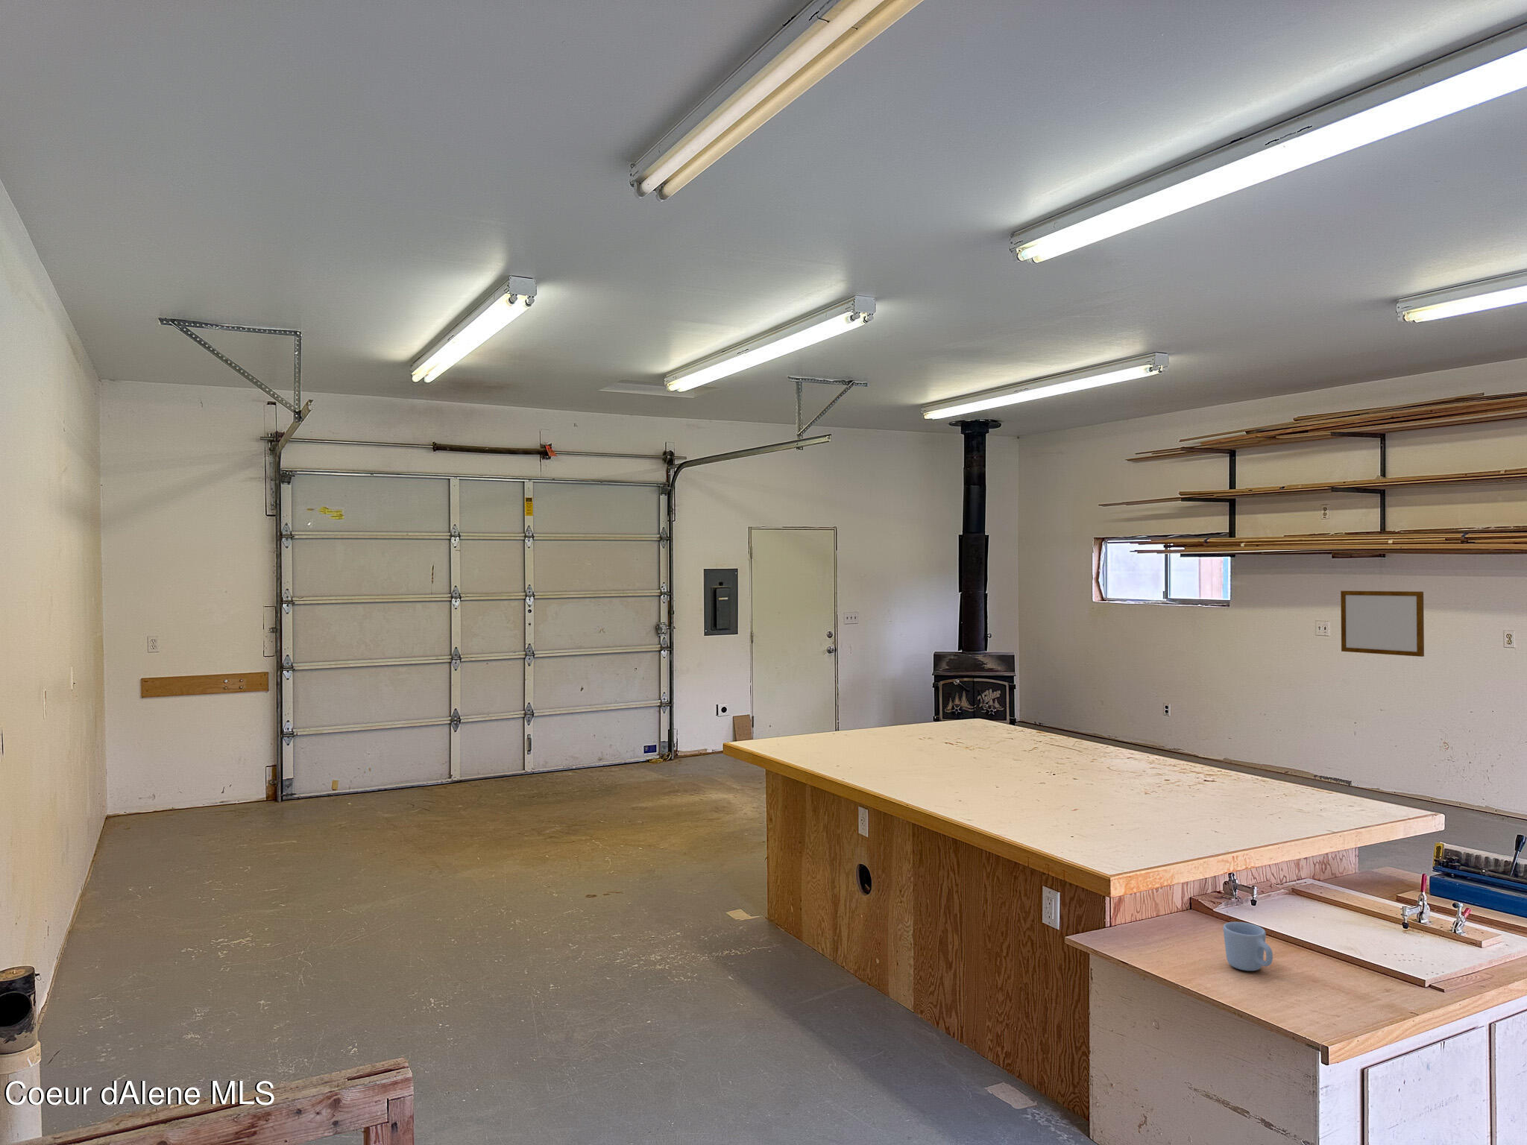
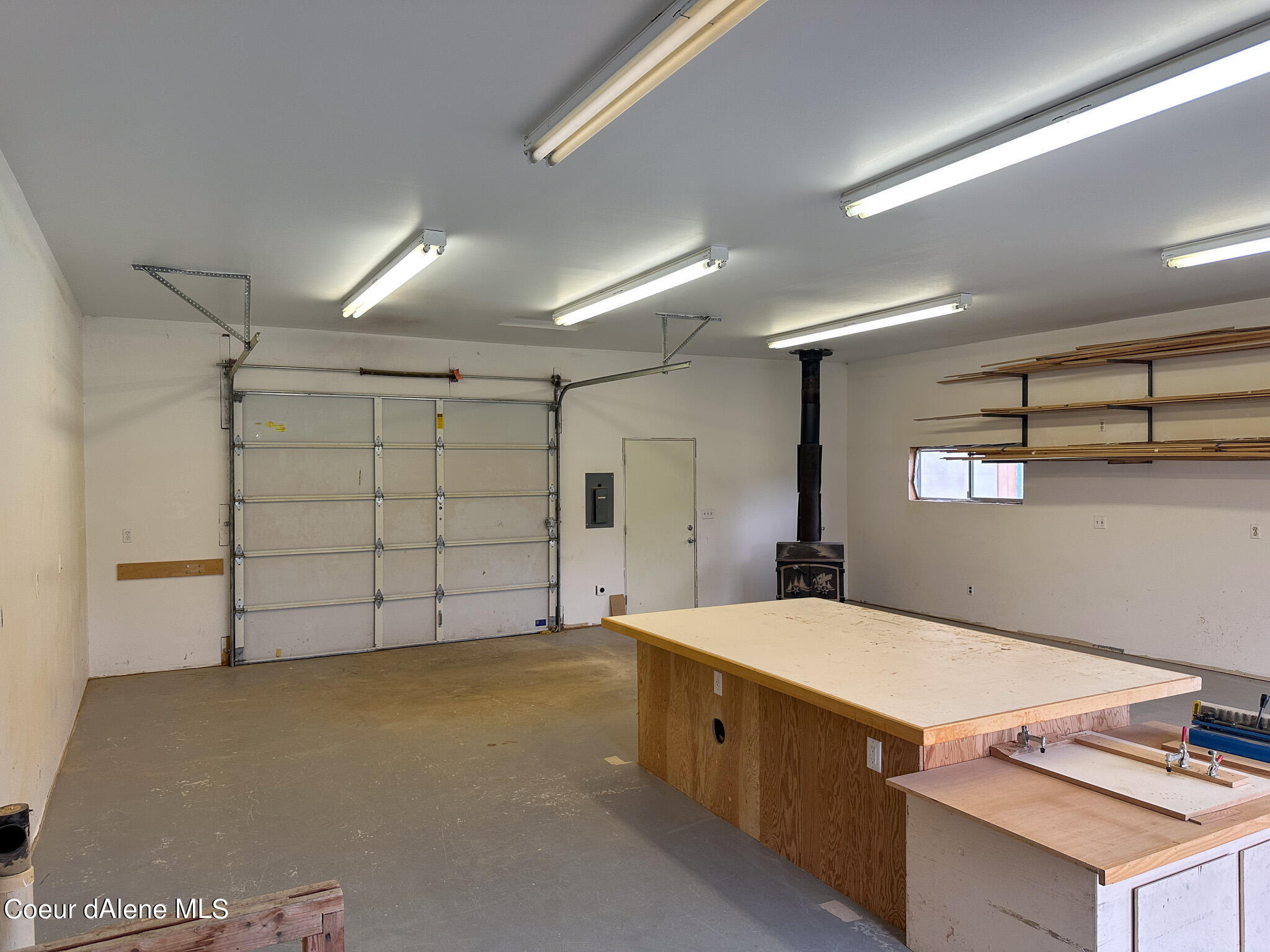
- mug (1249, 950)
- writing board (1380, 623)
